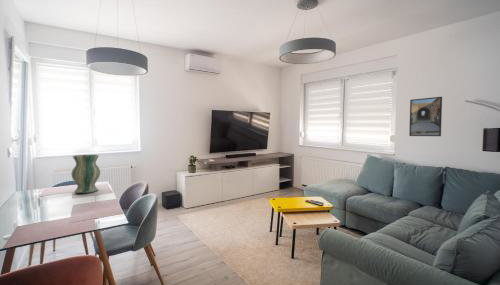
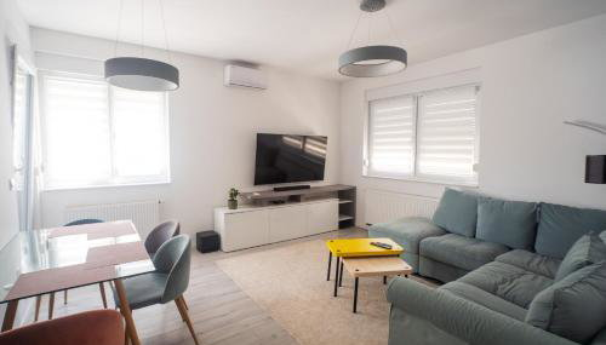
- vase (86, 173)
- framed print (425, 117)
